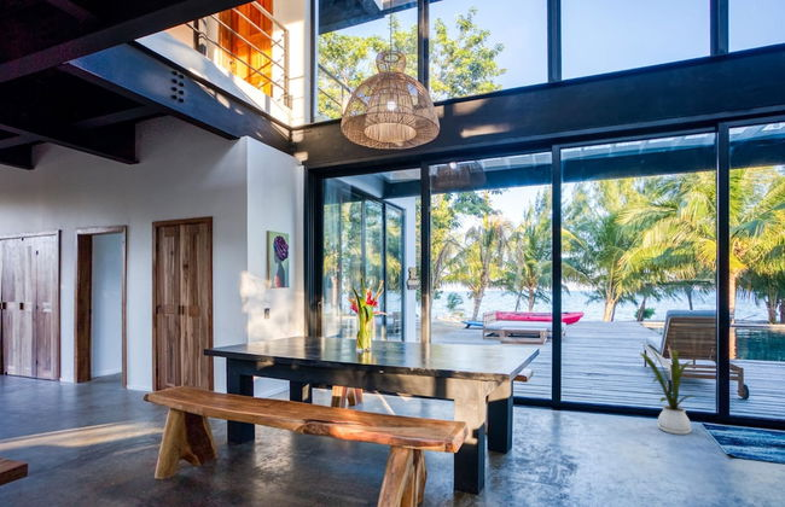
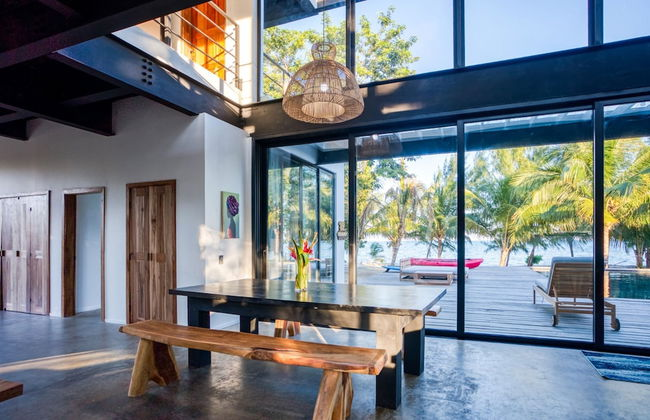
- house plant (669, 385)
